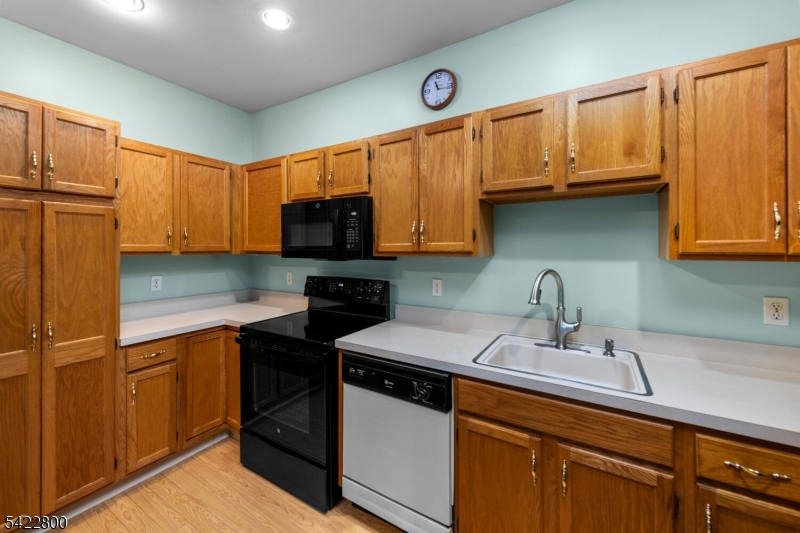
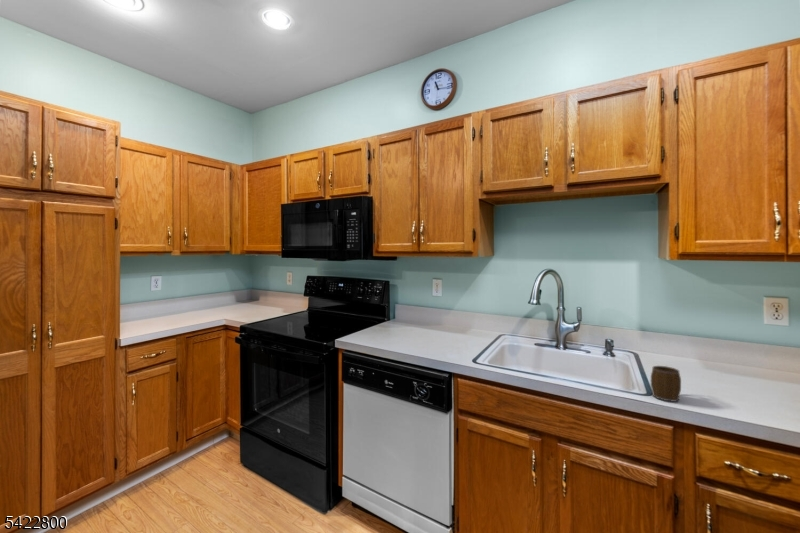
+ mug (668, 382)
